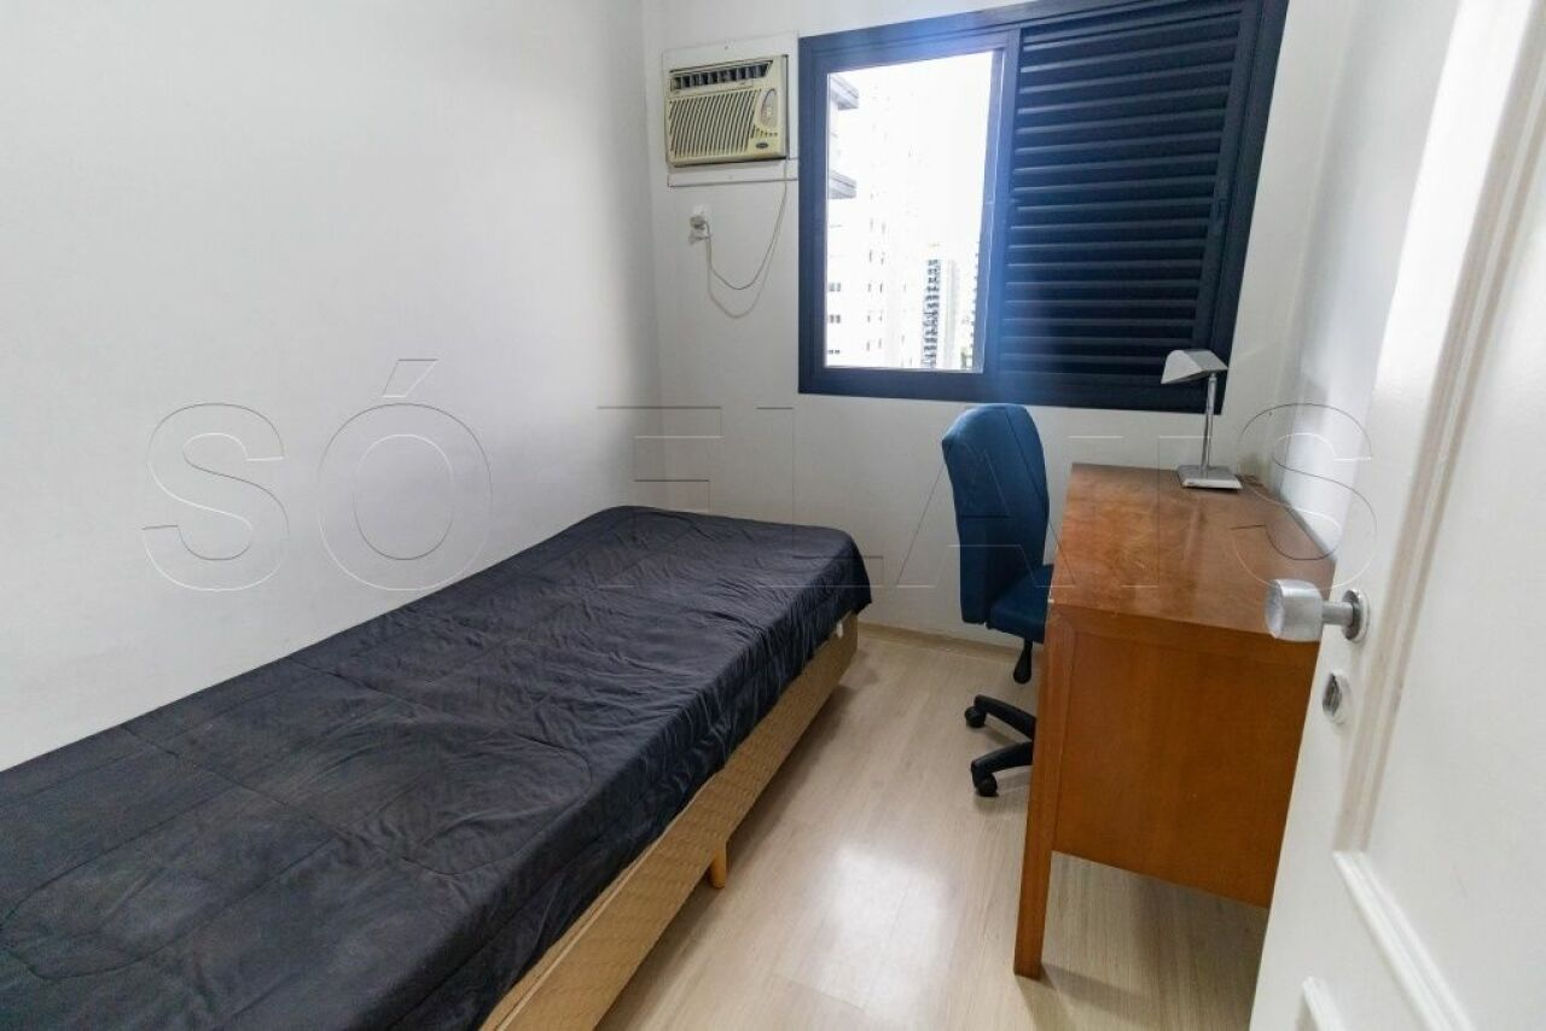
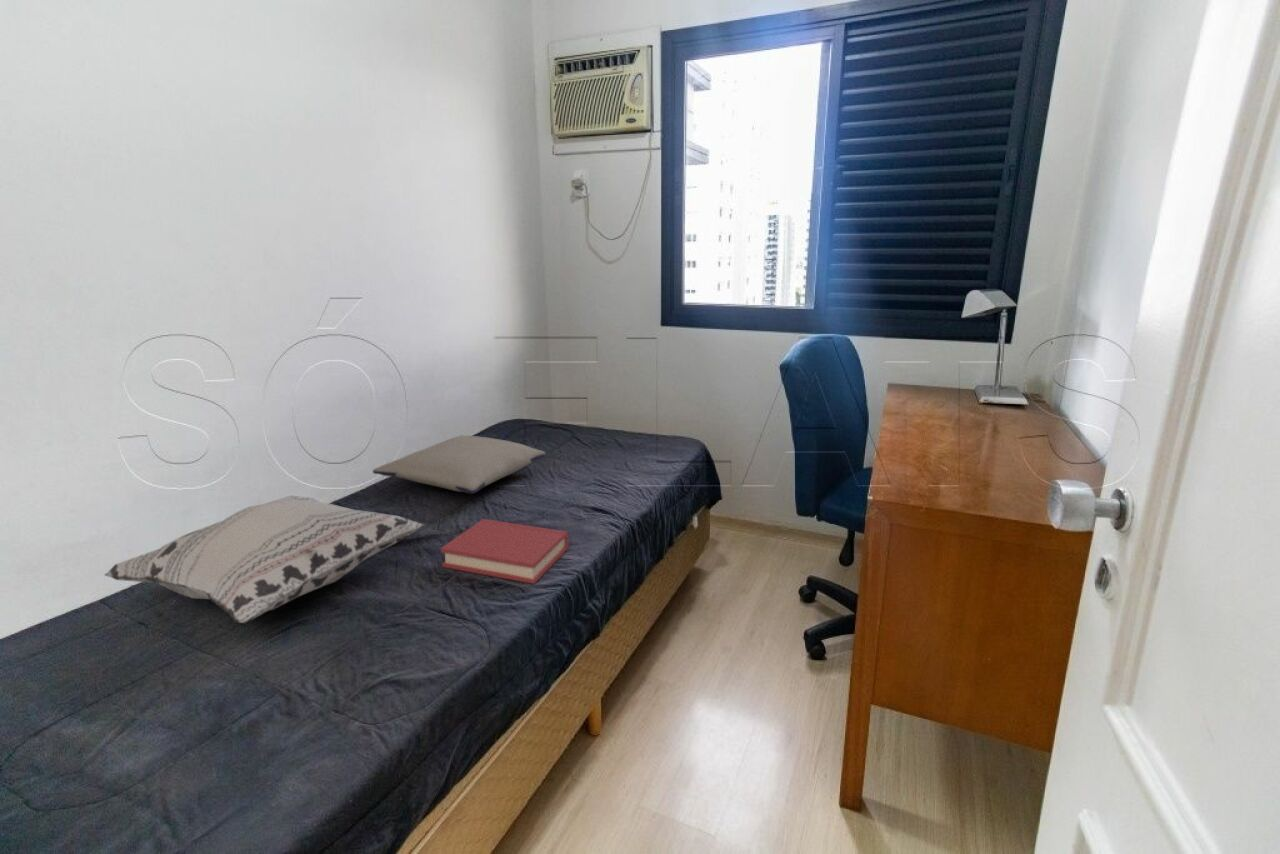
+ hardback book (507, 548)
+ pillow (464, 463)
+ decorative pillow (278, 547)
